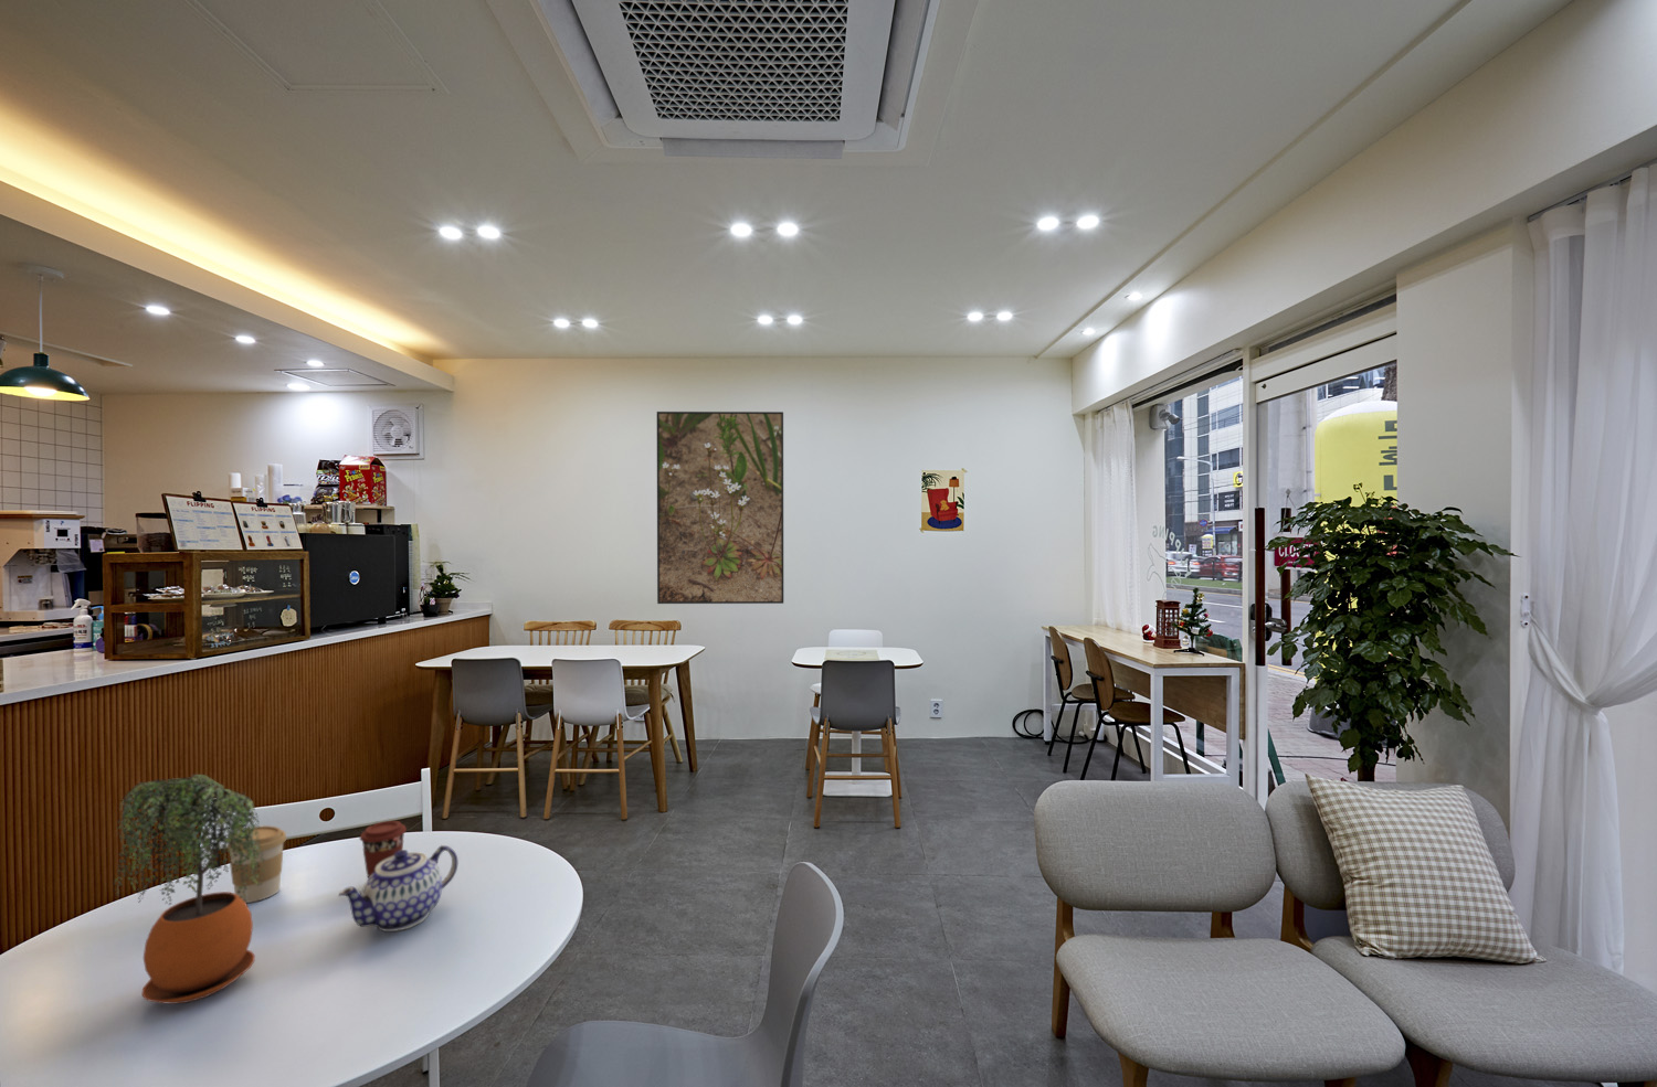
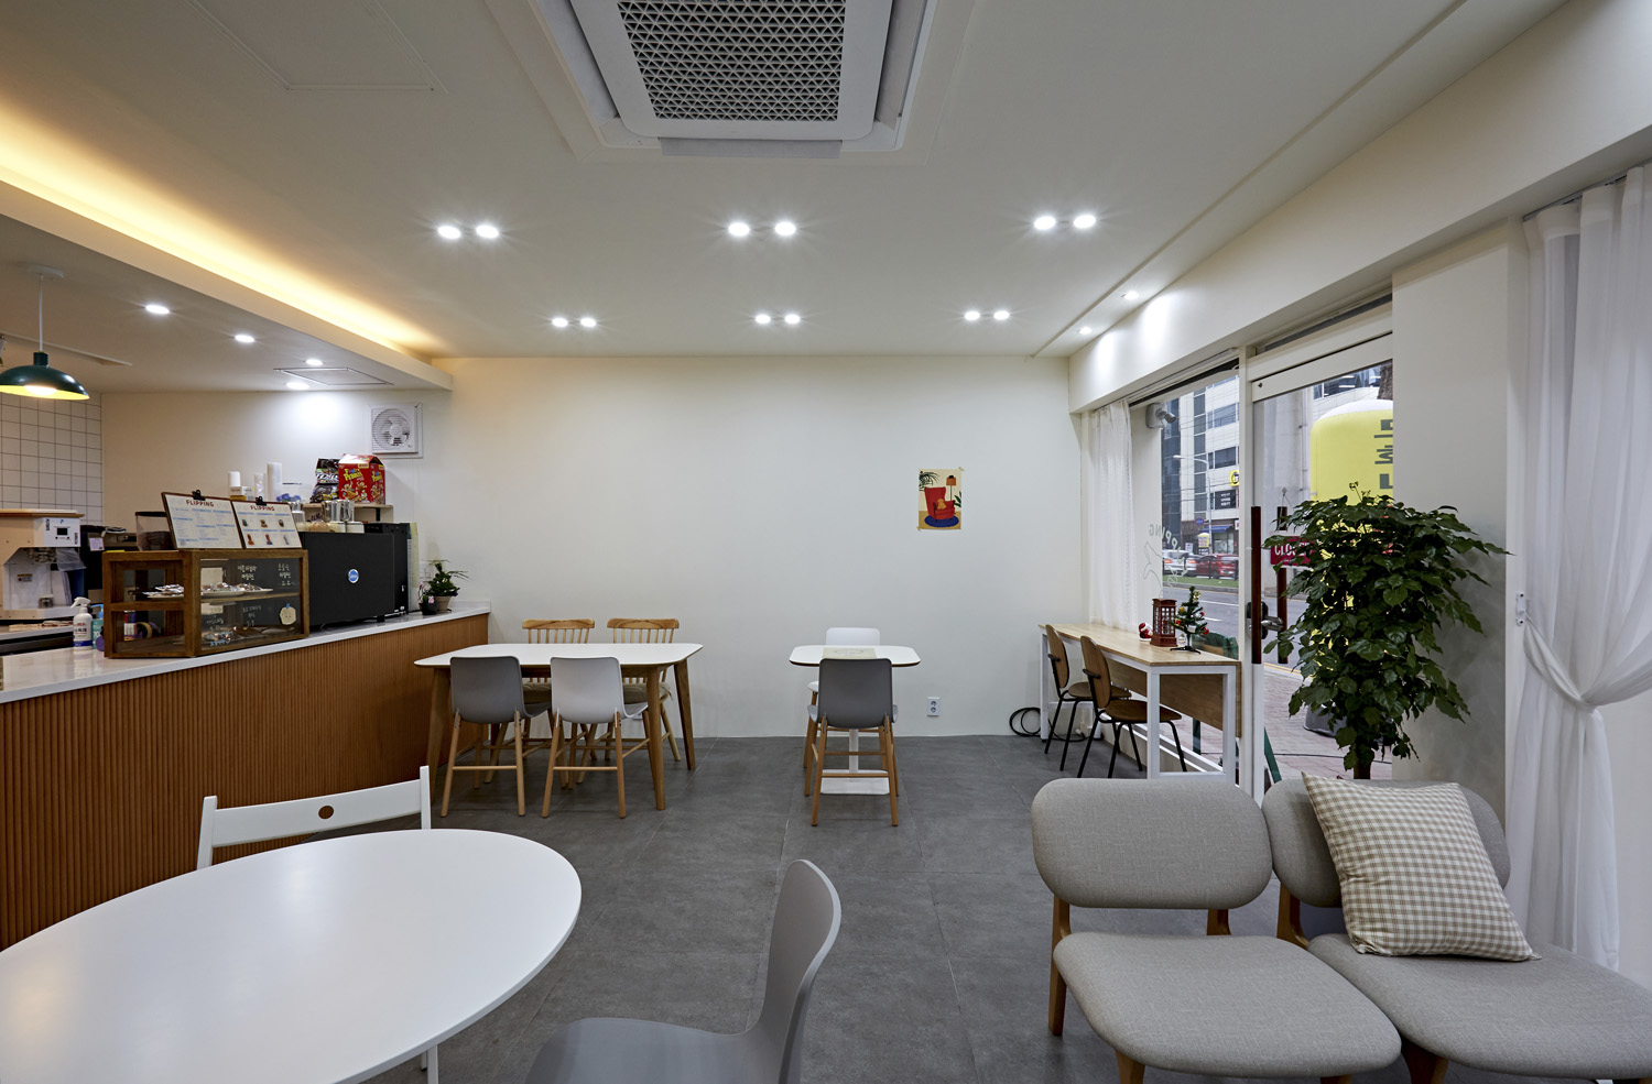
- coffee cup (384, 854)
- coffee cup (257, 861)
- teapot (402, 884)
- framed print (720, 507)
- potted plant (193, 882)
